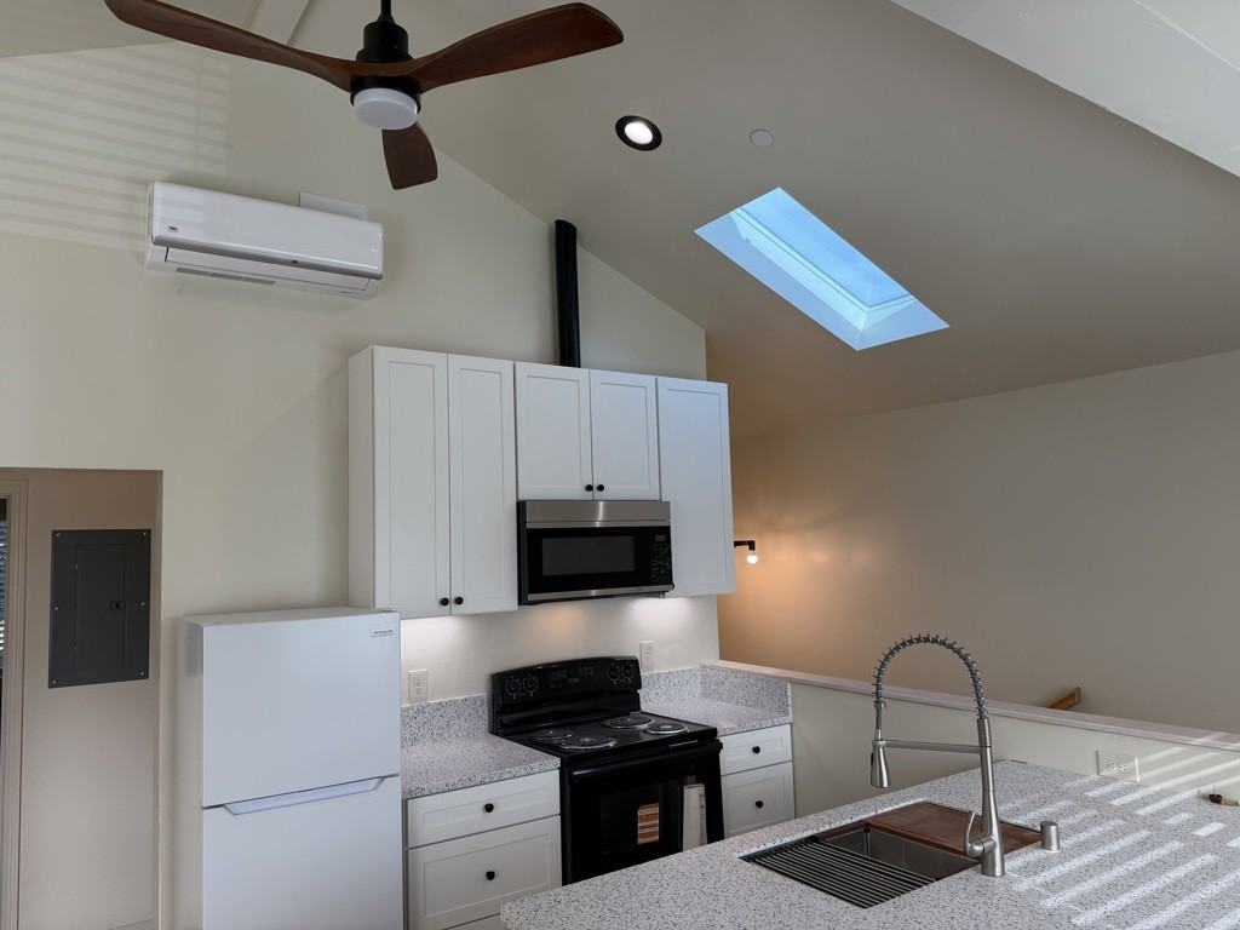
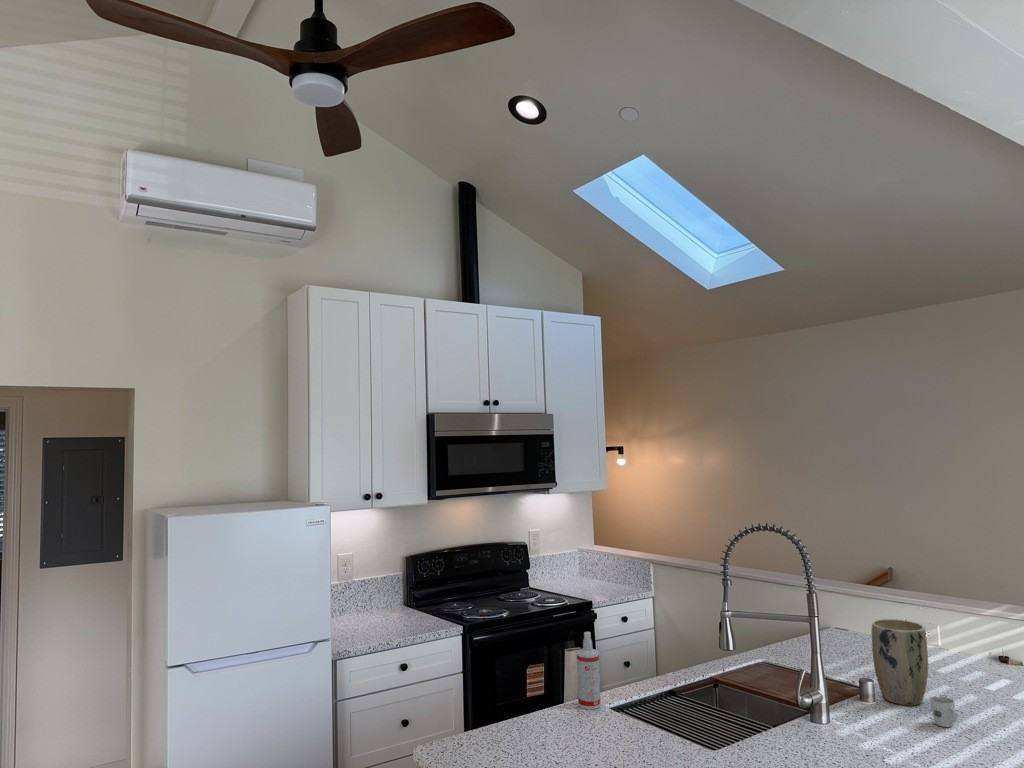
+ plant pot (900, 661)
+ cup (945, 704)
+ spray bottle (588, 668)
